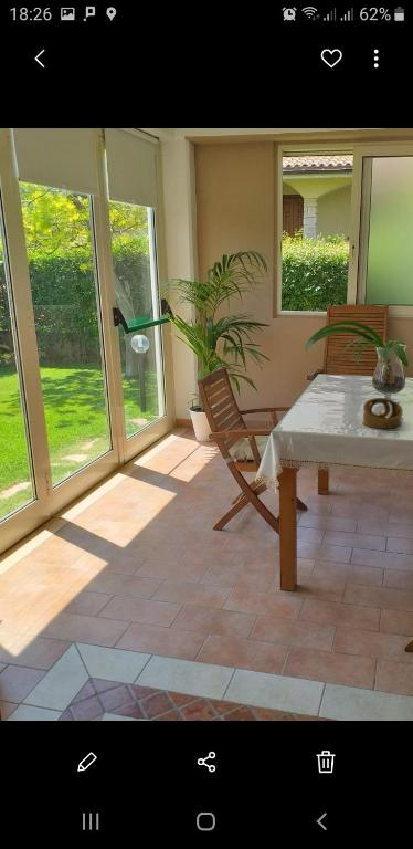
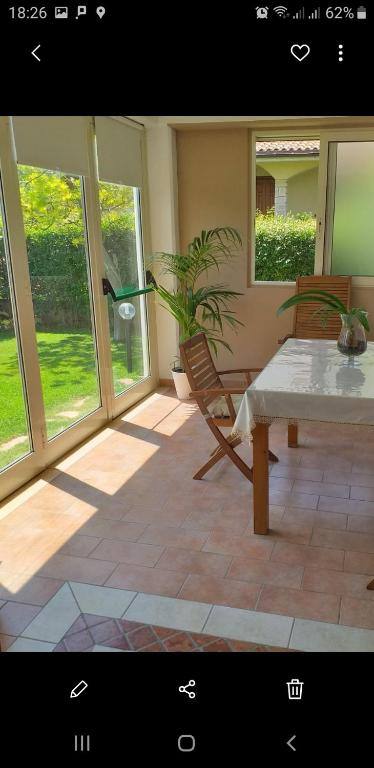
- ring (381, 412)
